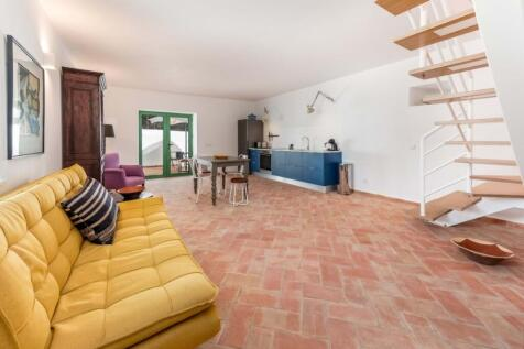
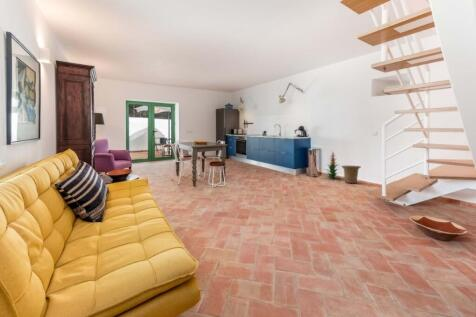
+ basket (350, 174)
+ indoor plant (333, 164)
